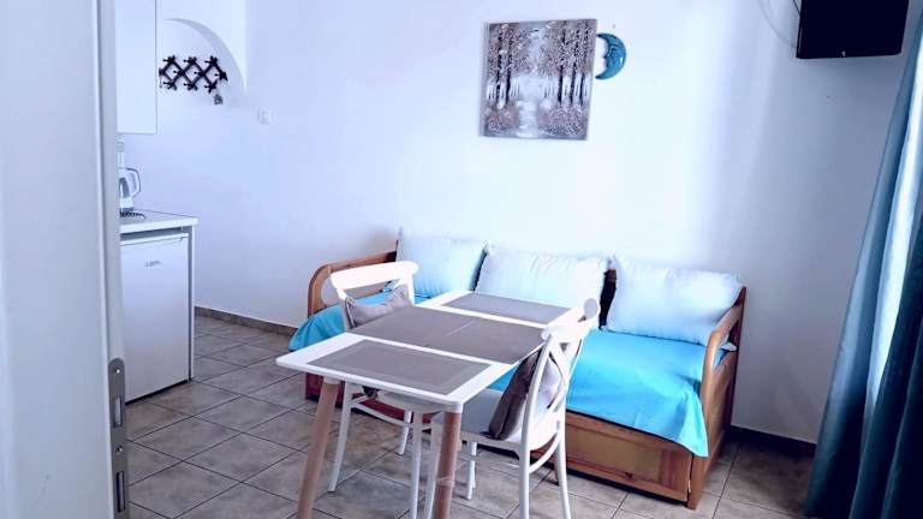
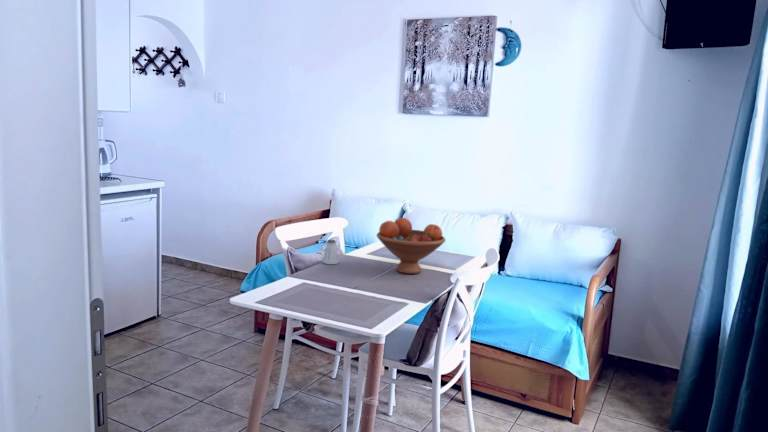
+ saltshaker (331, 251)
+ fruit bowl (410, 246)
